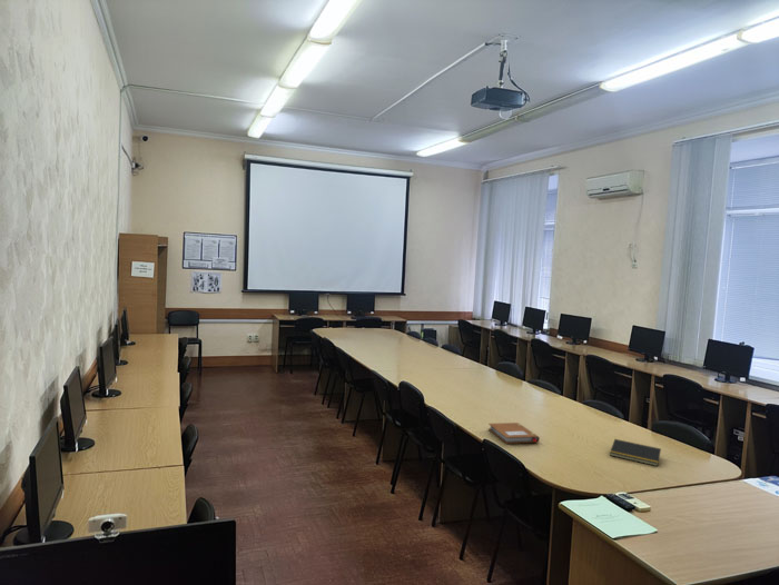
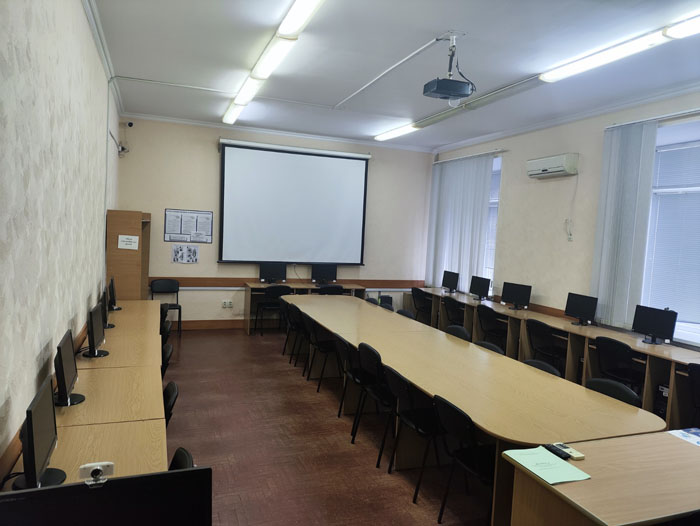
- notepad (634, 452)
- notebook (513, 433)
